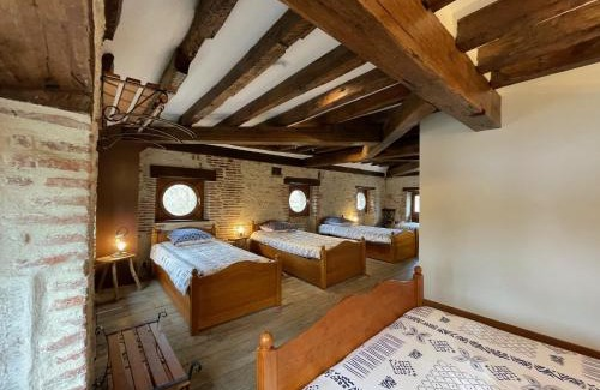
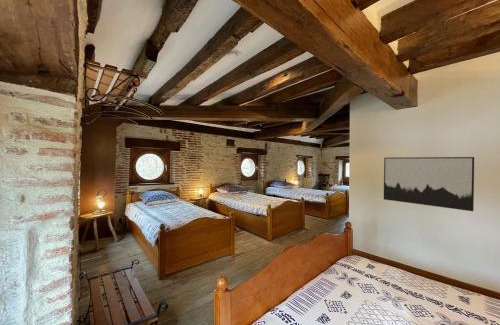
+ wall art (423, 180)
